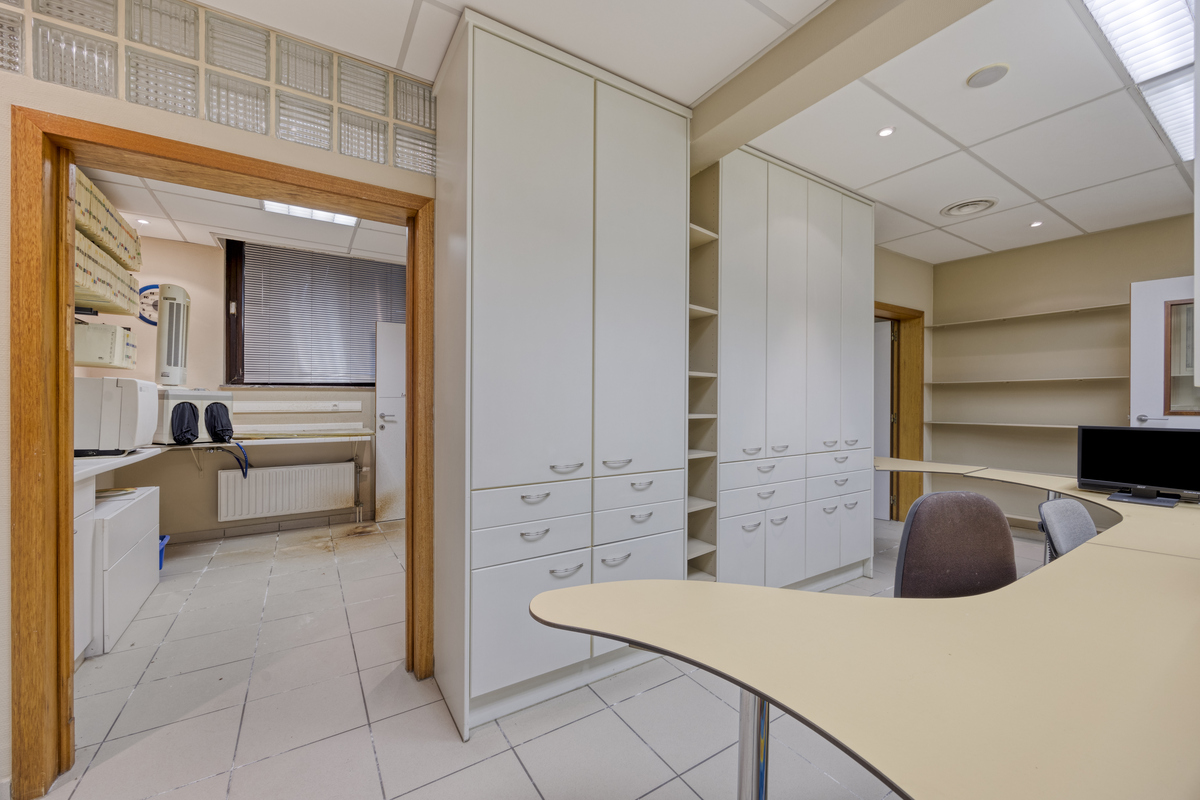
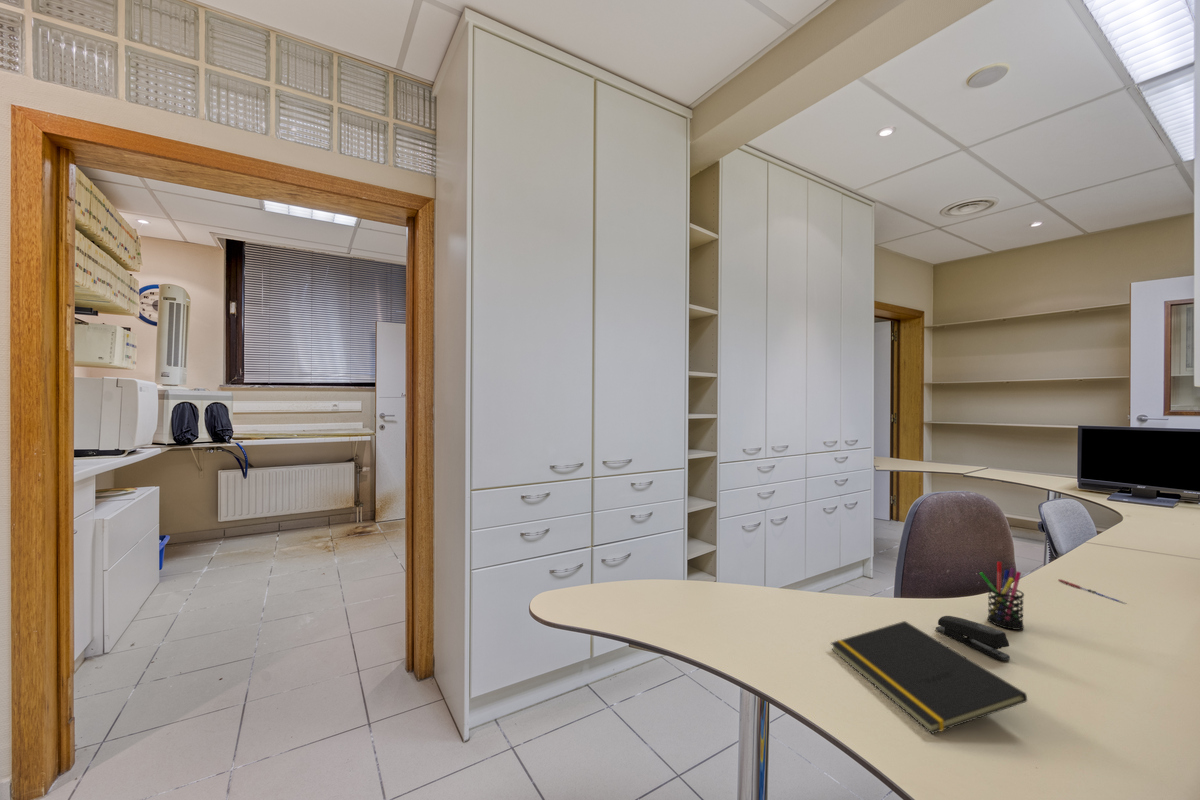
+ pen (1090, 590)
+ notepad (916, 668)
+ pen holder (1000, 593)
+ stapler (970, 631)
